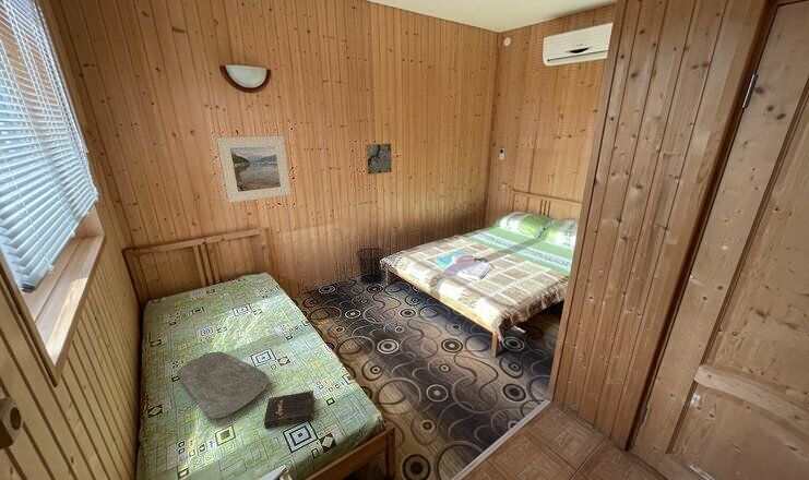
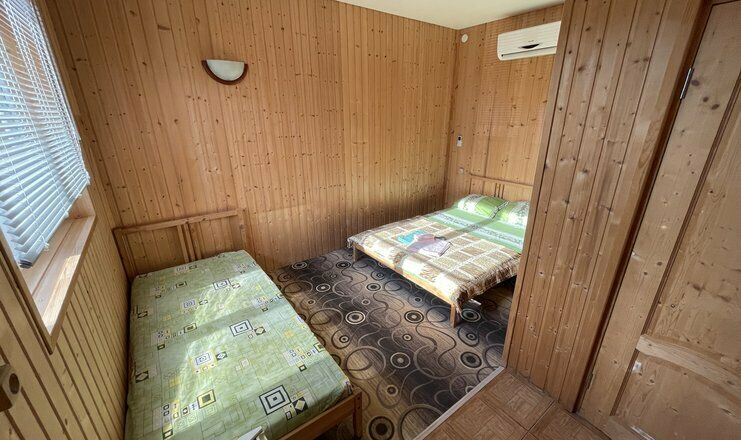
- waste bin (370, 266)
- pillow (221, 380)
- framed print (257, 168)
- hardback book (290, 409)
- wall art (379, 158)
